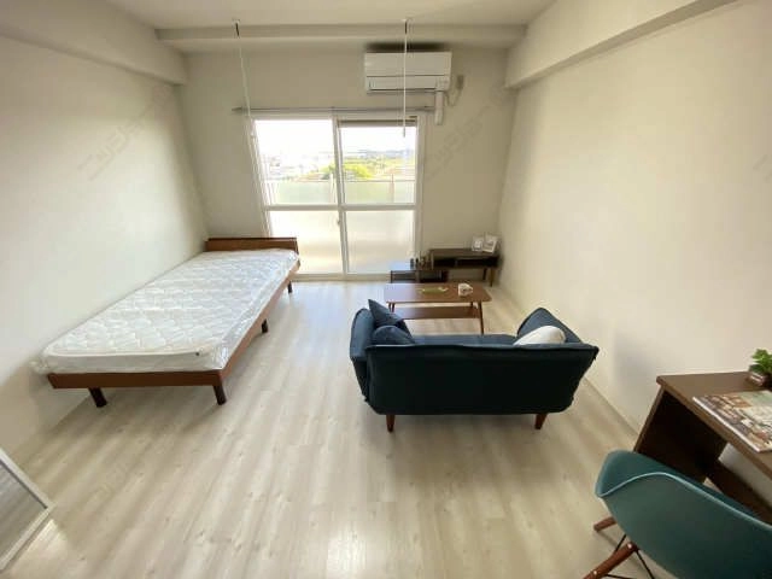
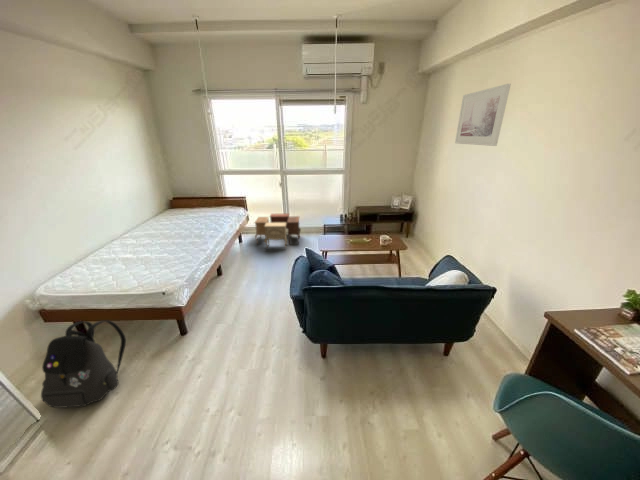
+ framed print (478, 118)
+ nightstand (278, 229)
+ backpack (83, 357)
